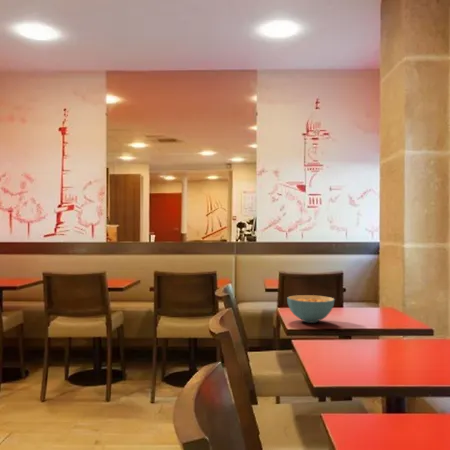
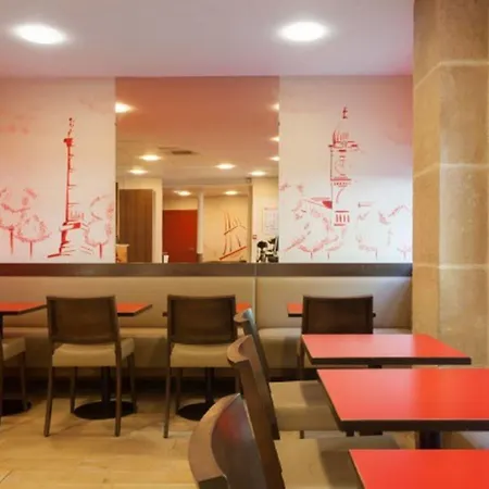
- cereal bowl (310, 309)
